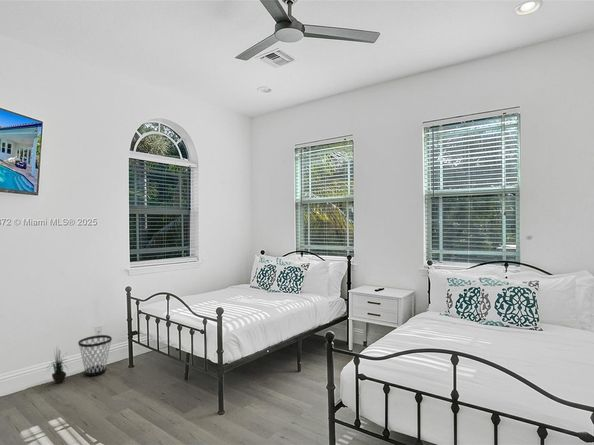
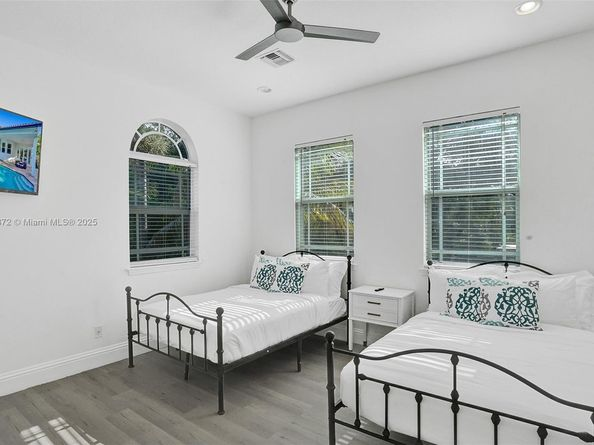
- potted plant (57, 362)
- wastebasket (94, 354)
